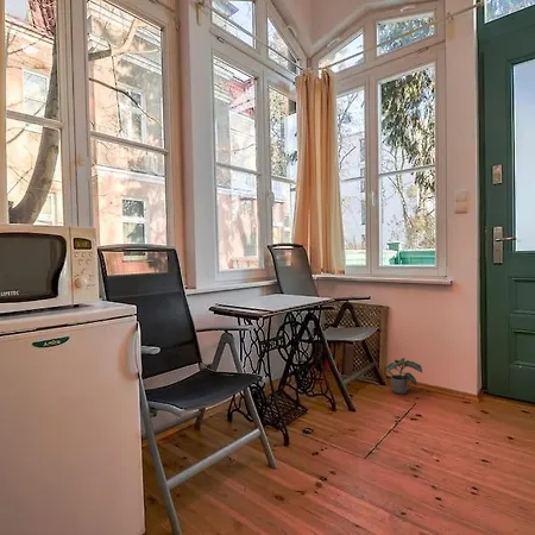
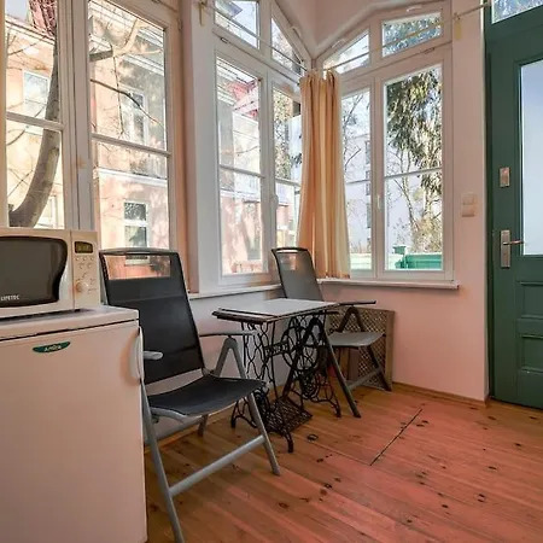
- potted plant (403, 376)
